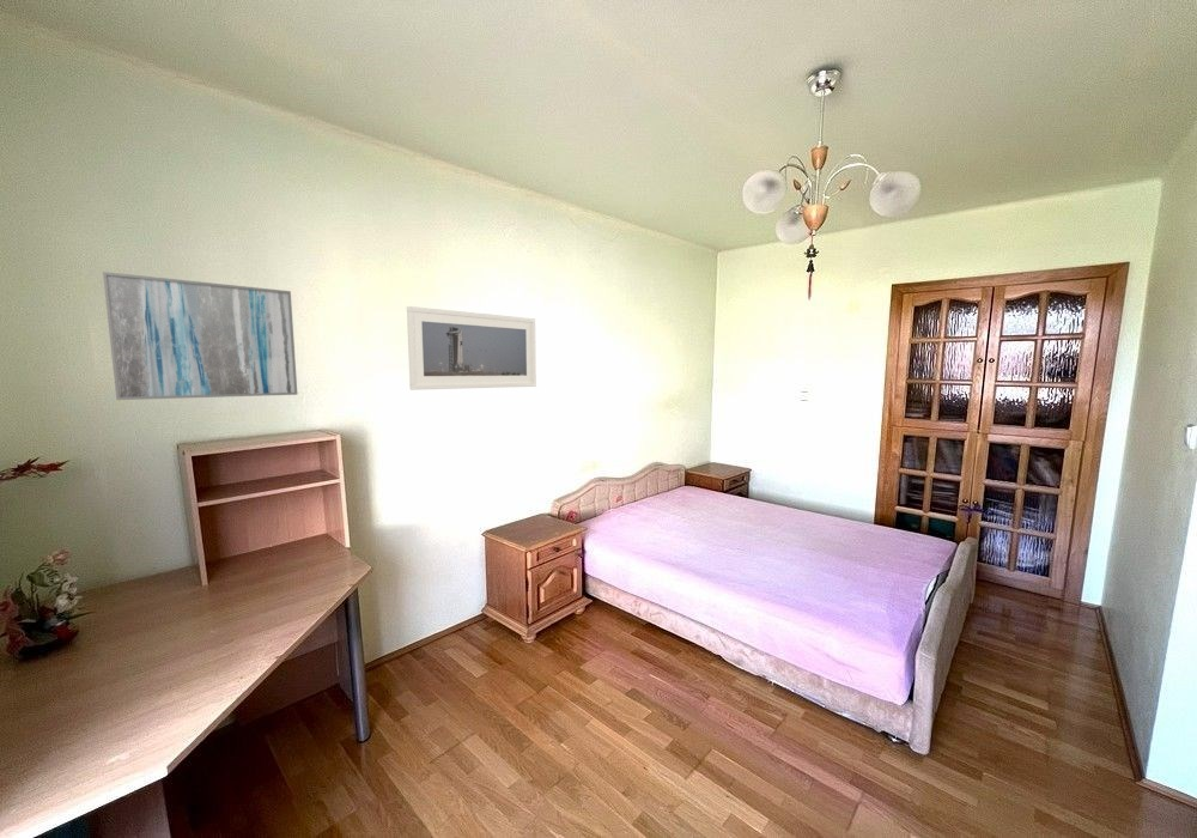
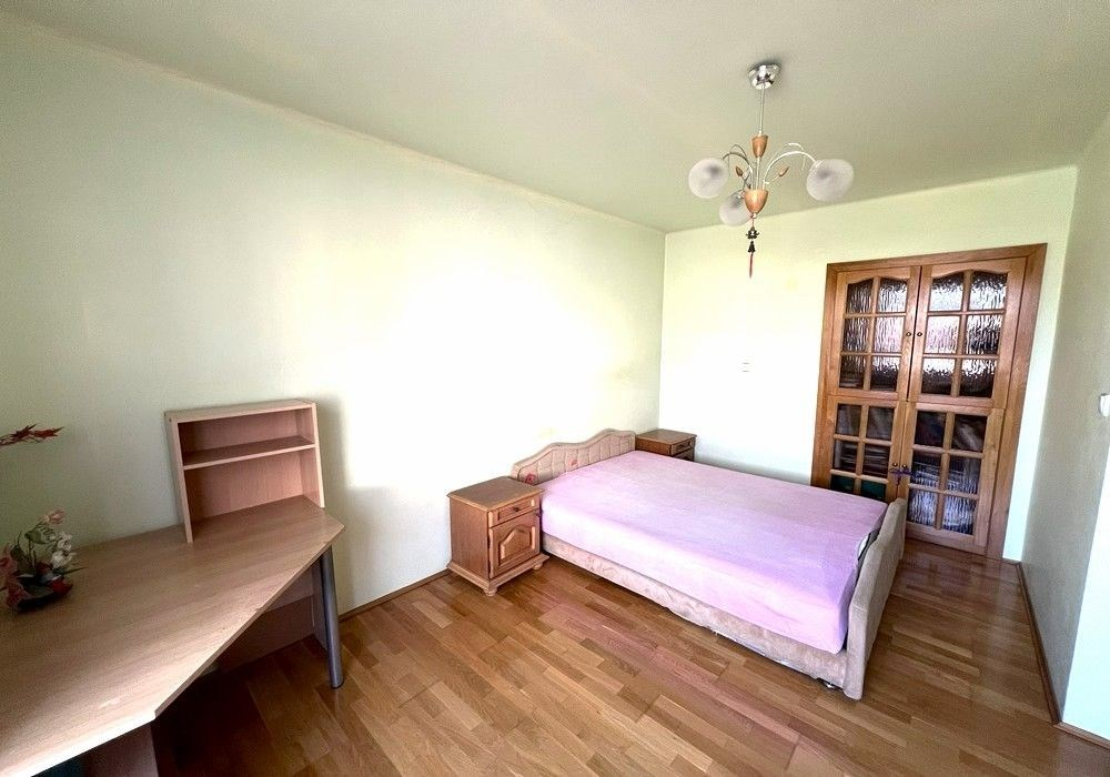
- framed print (478, 351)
- wall art (211, 340)
